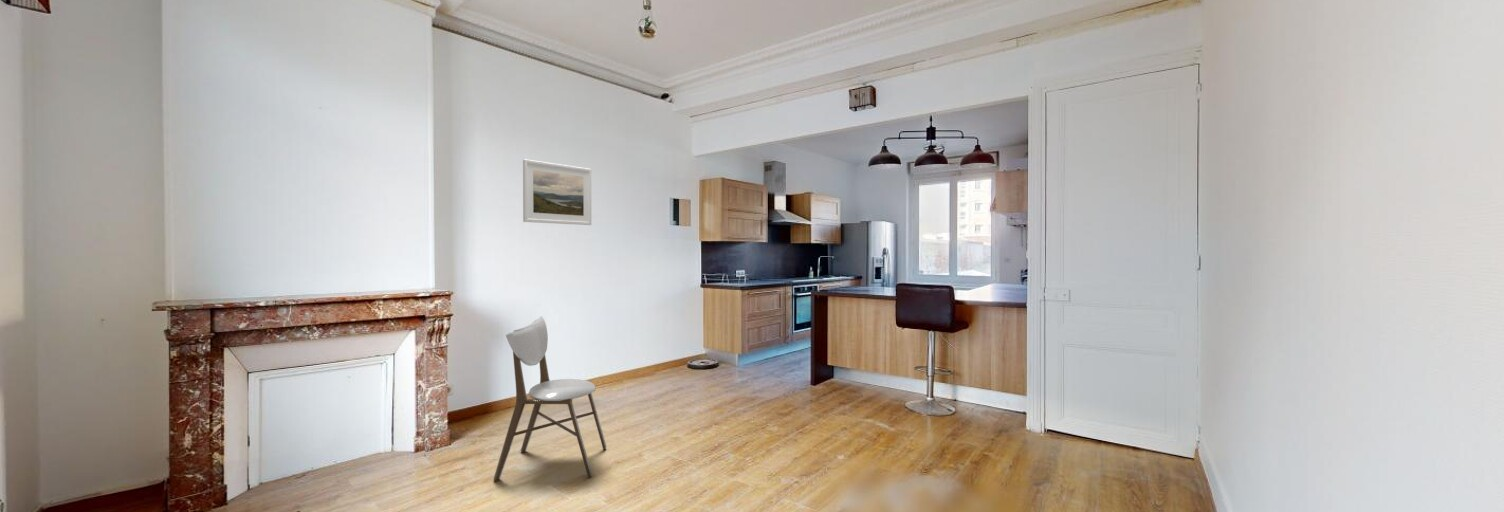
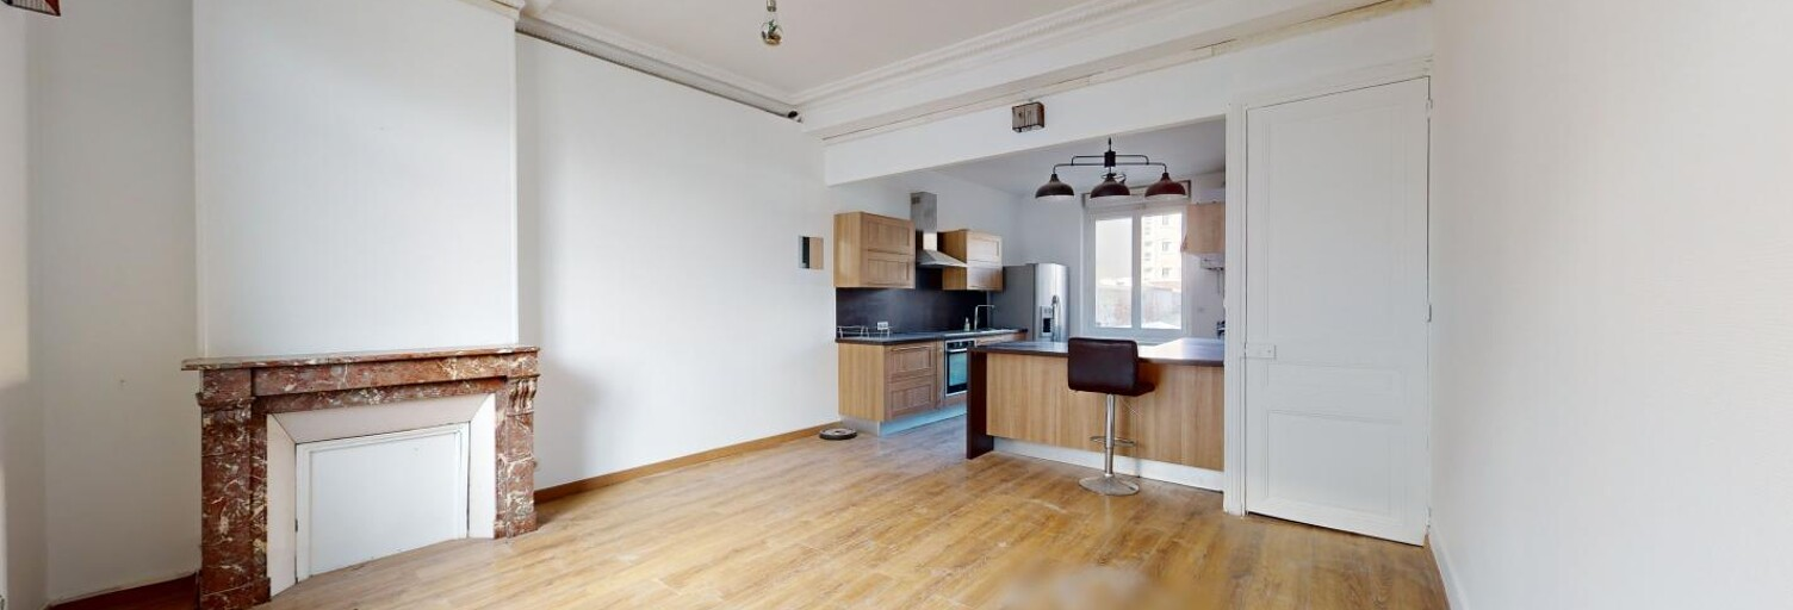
- dining chair (554, 391)
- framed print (559, 193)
